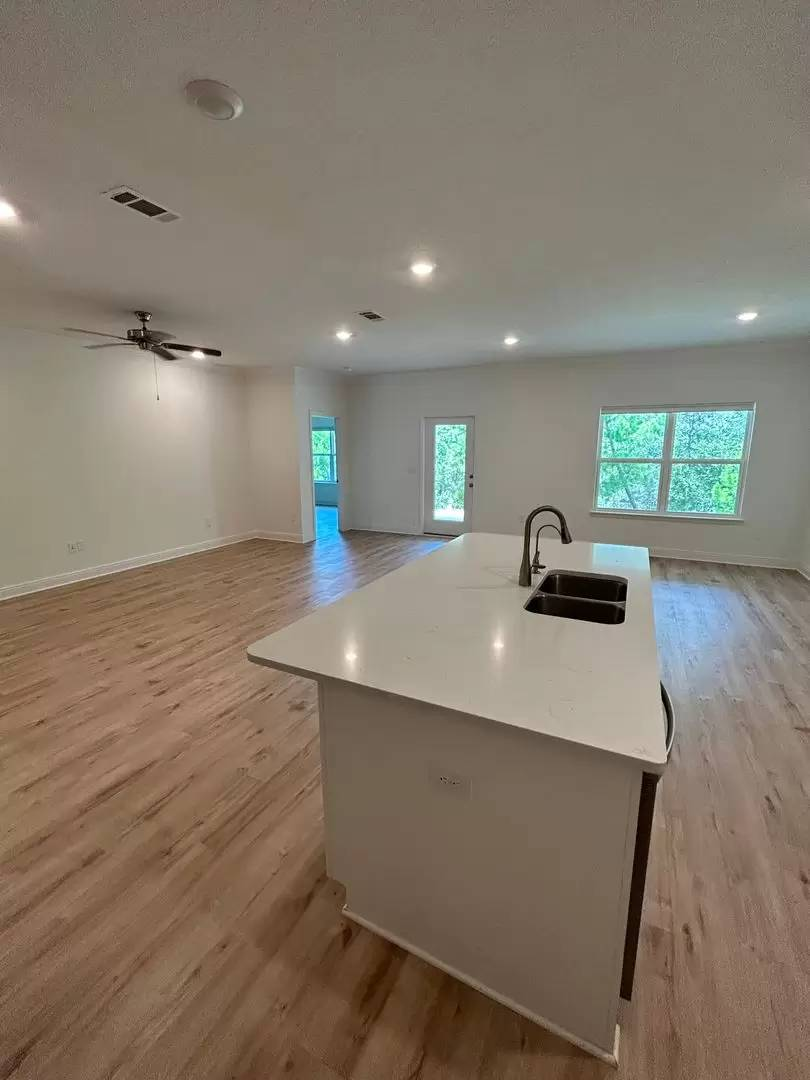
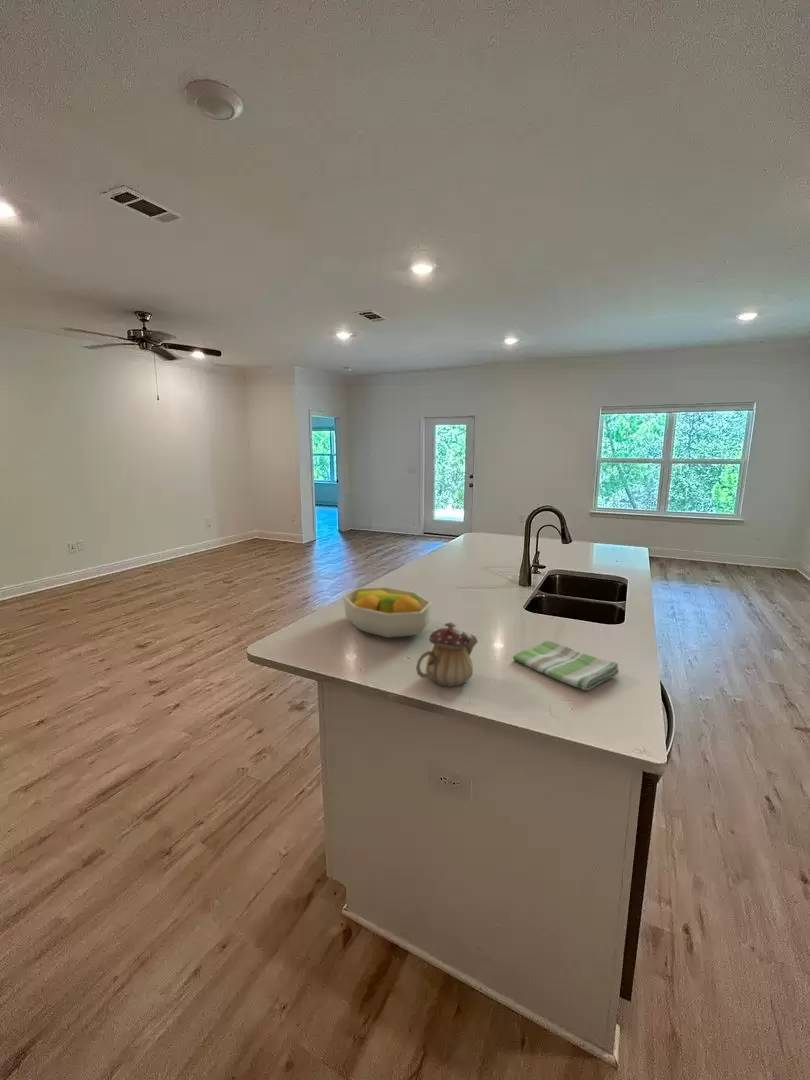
+ fruit bowl (386, 606)
+ dish towel (564, 661)
+ teapot (447, 651)
